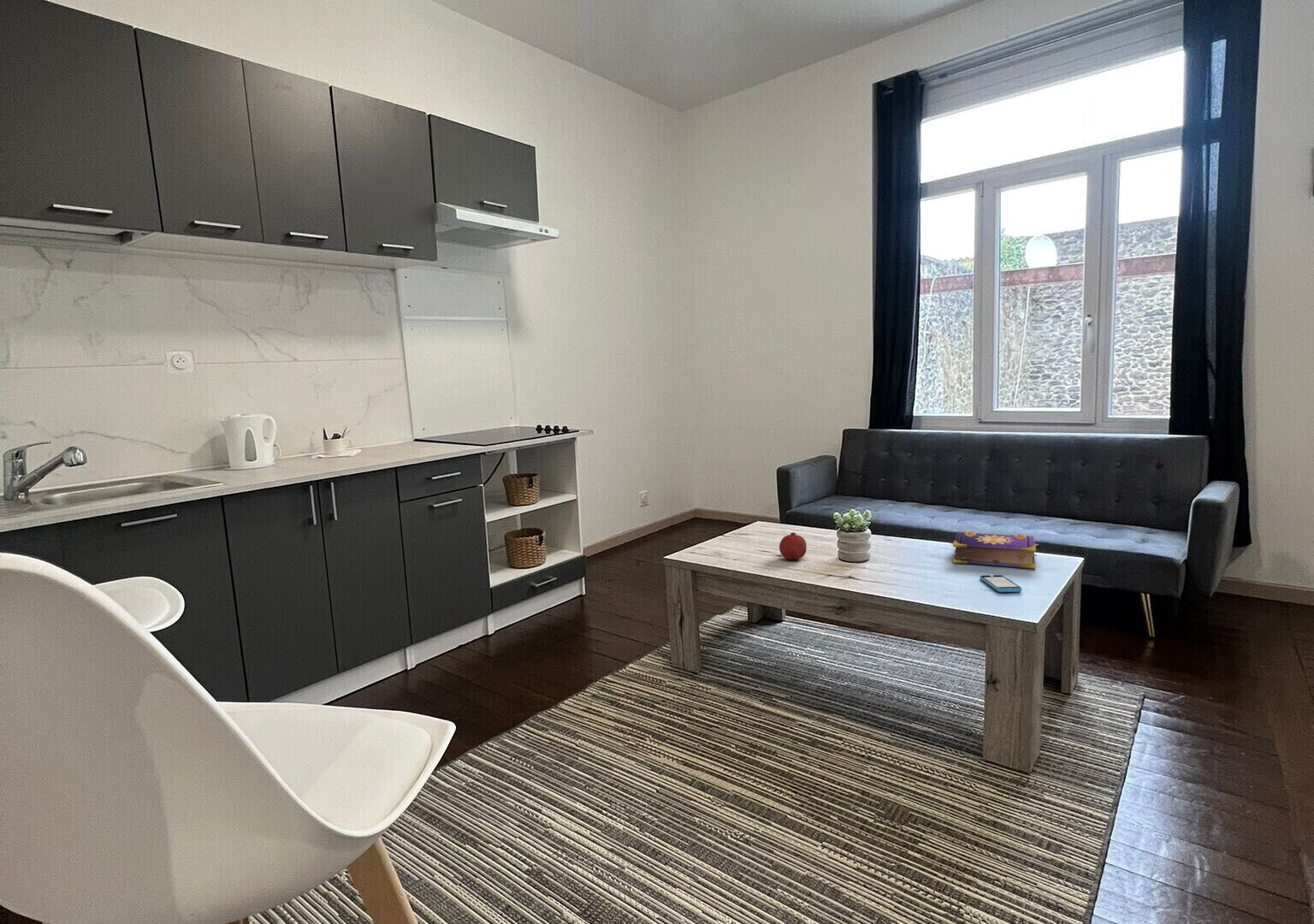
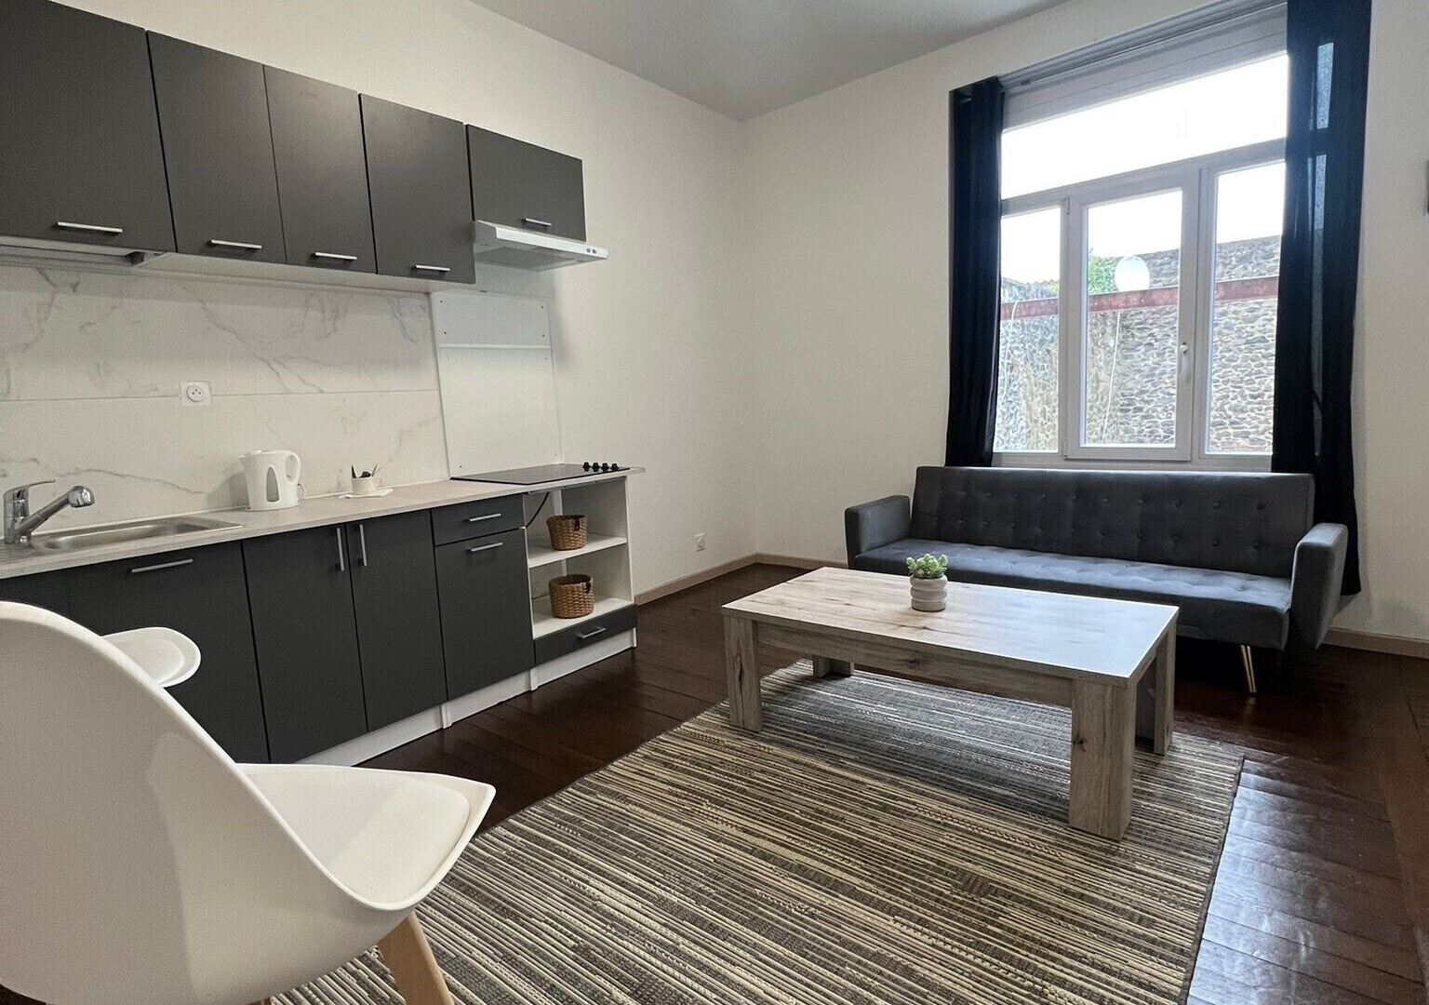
- book (993, 548)
- smartphone (1000, 583)
- fruit (793, 546)
